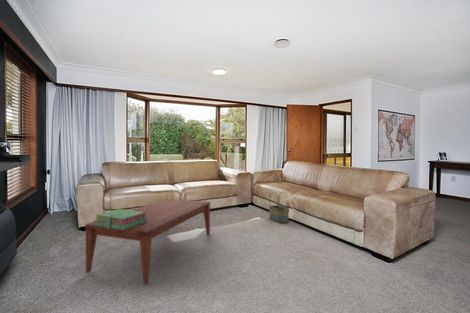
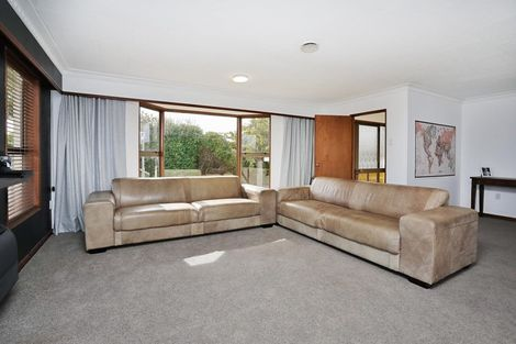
- coffee table (159, 230)
- basket (278, 206)
- stack of books (120, 218)
